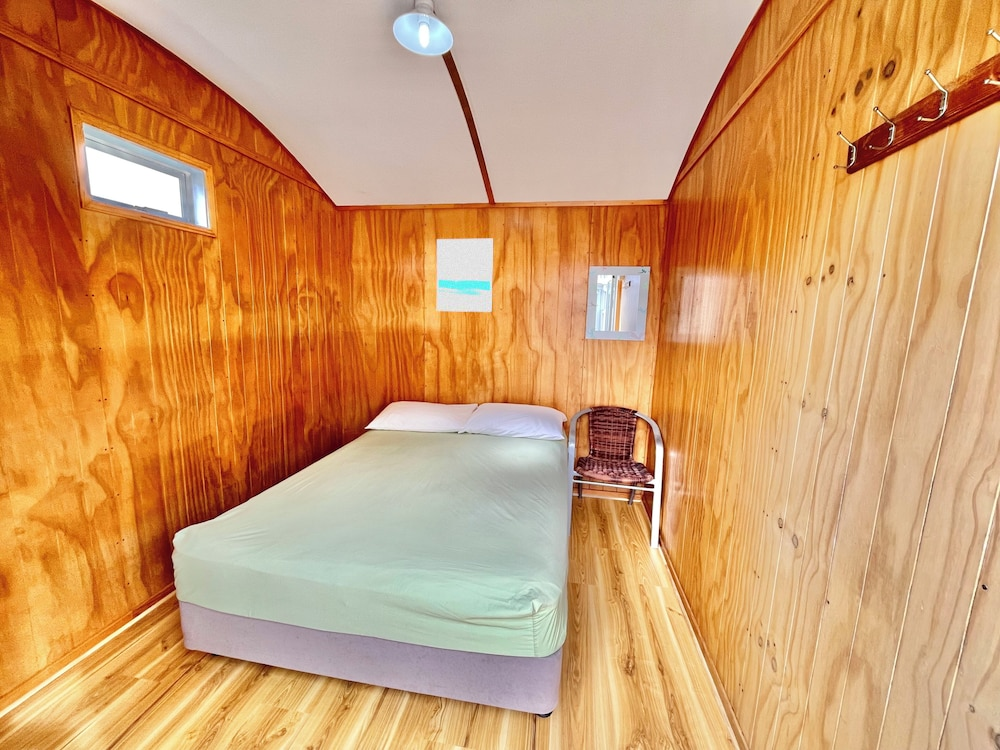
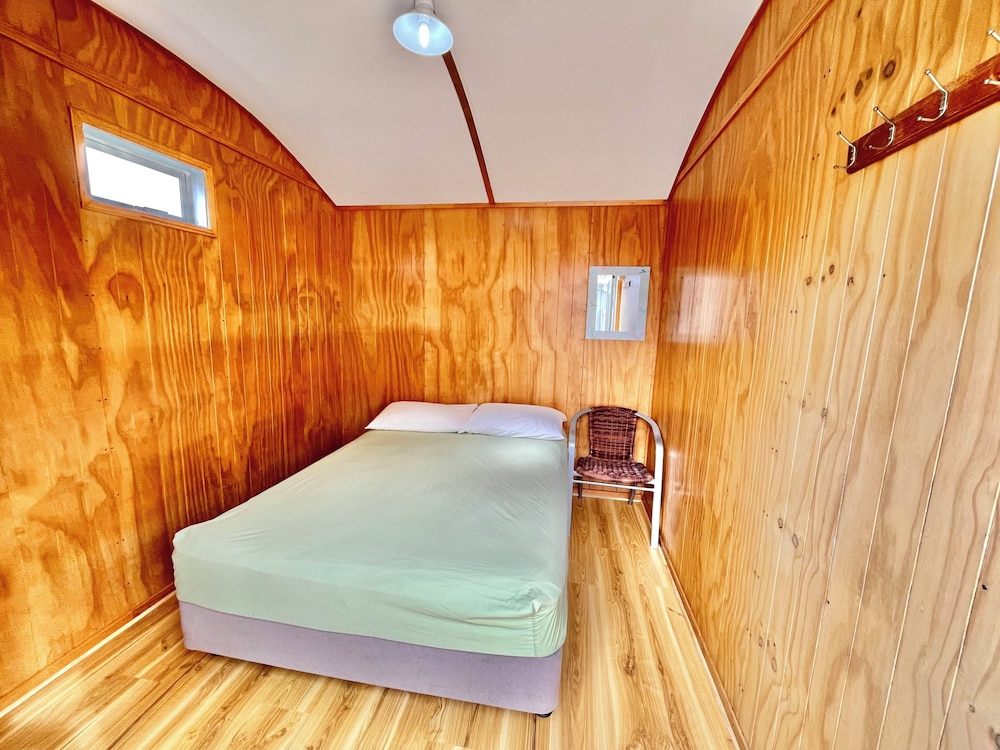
- wall art (464, 275)
